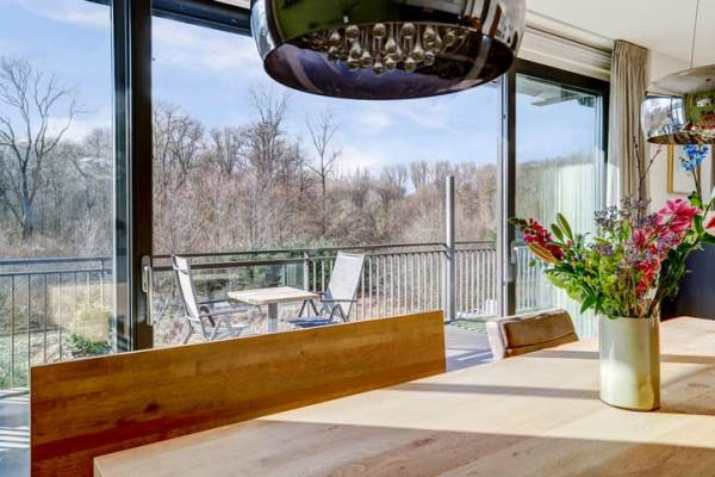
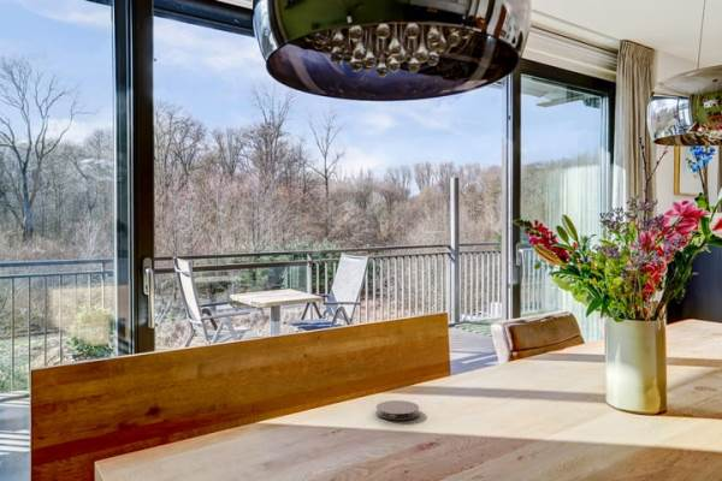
+ coaster (397, 409)
